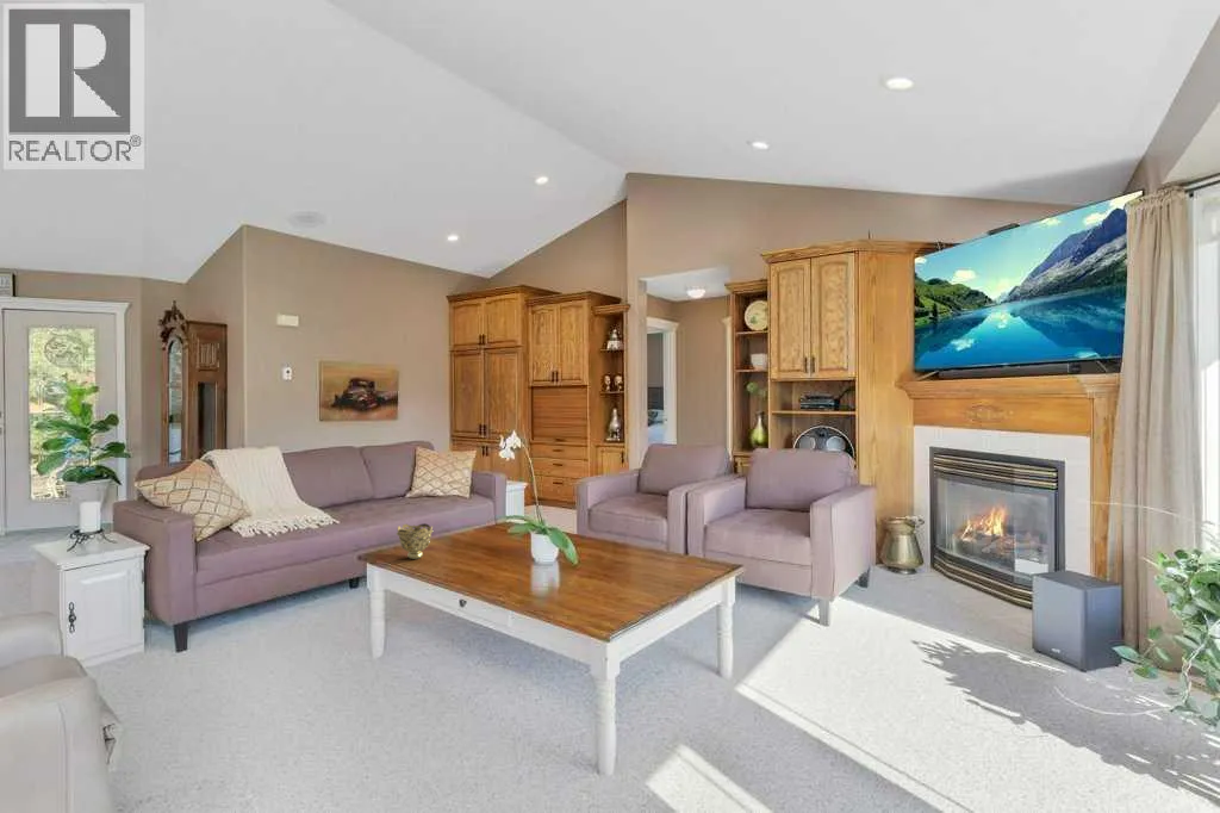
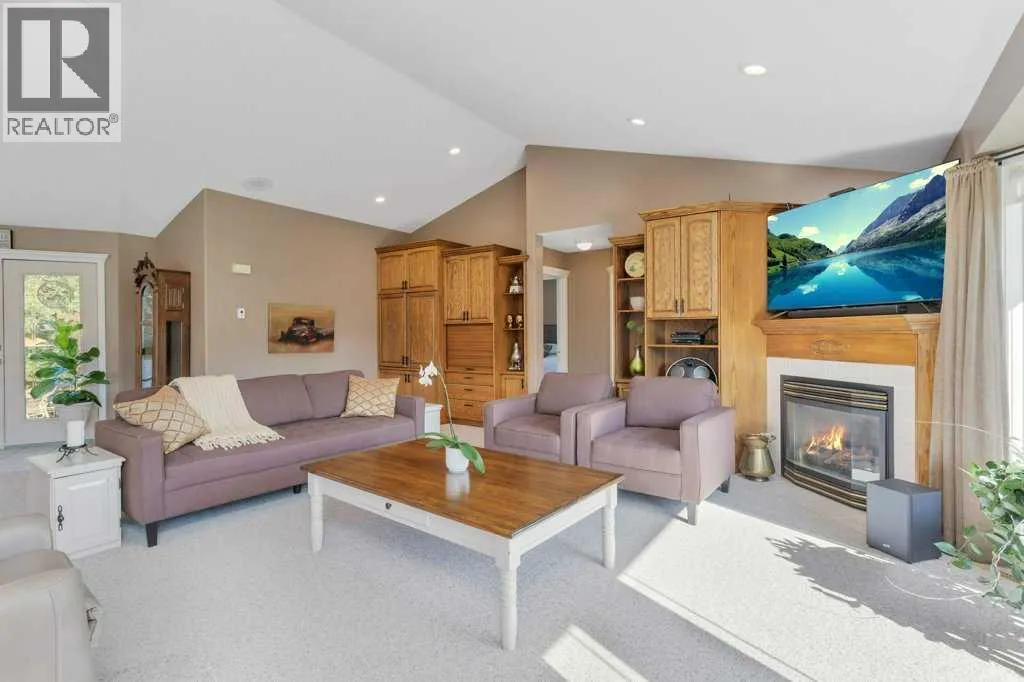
- decorative bowl (415, 541)
